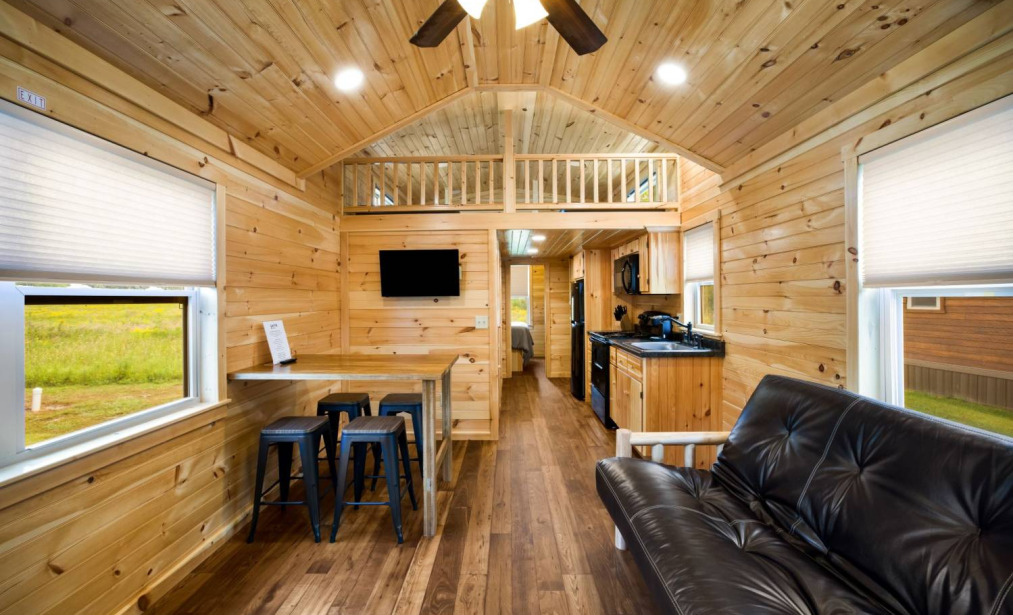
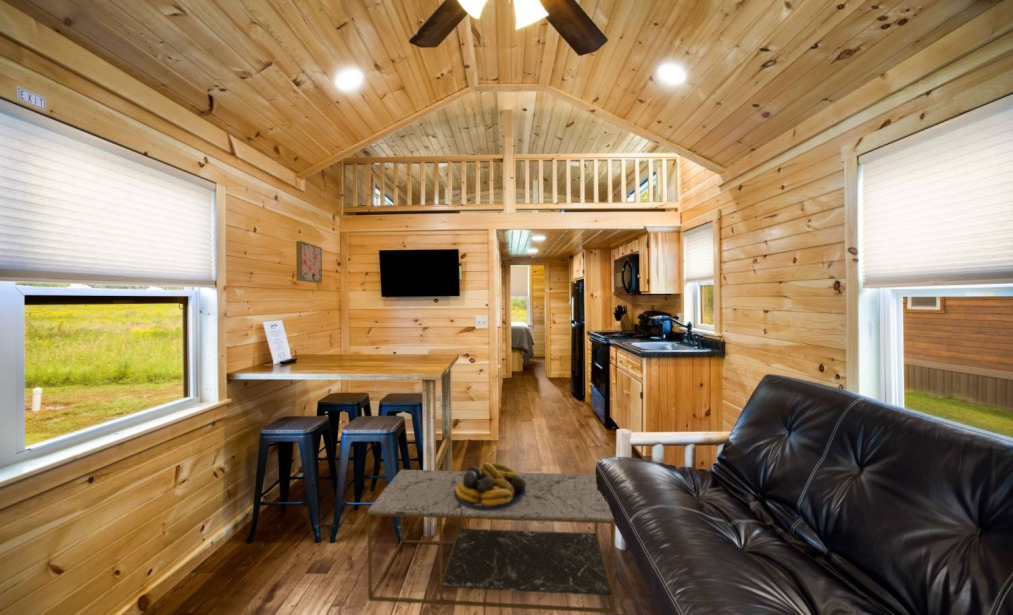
+ fruit bowl (489, 478)
+ wall art (309, 263)
+ coffee table (493, 531)
